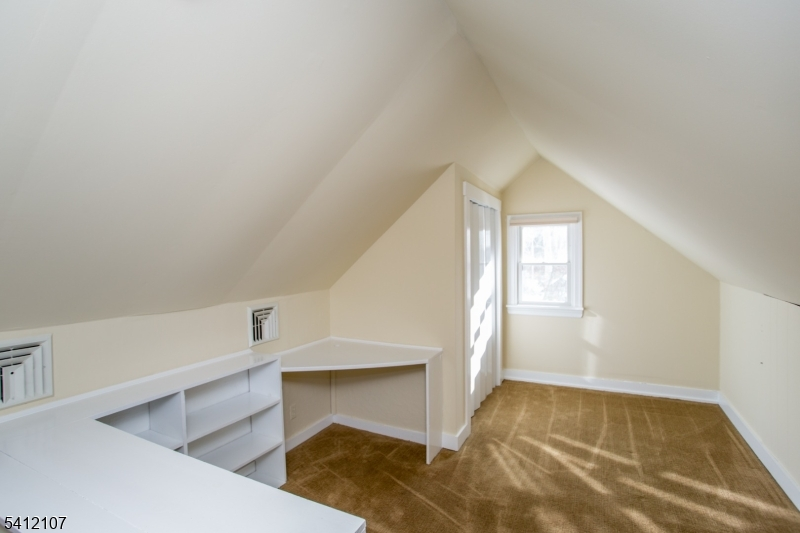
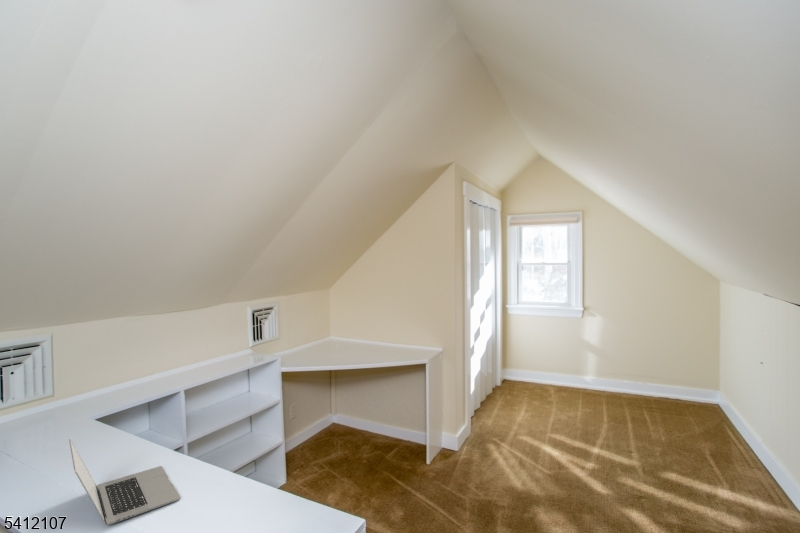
+ laptop (125, 476)
